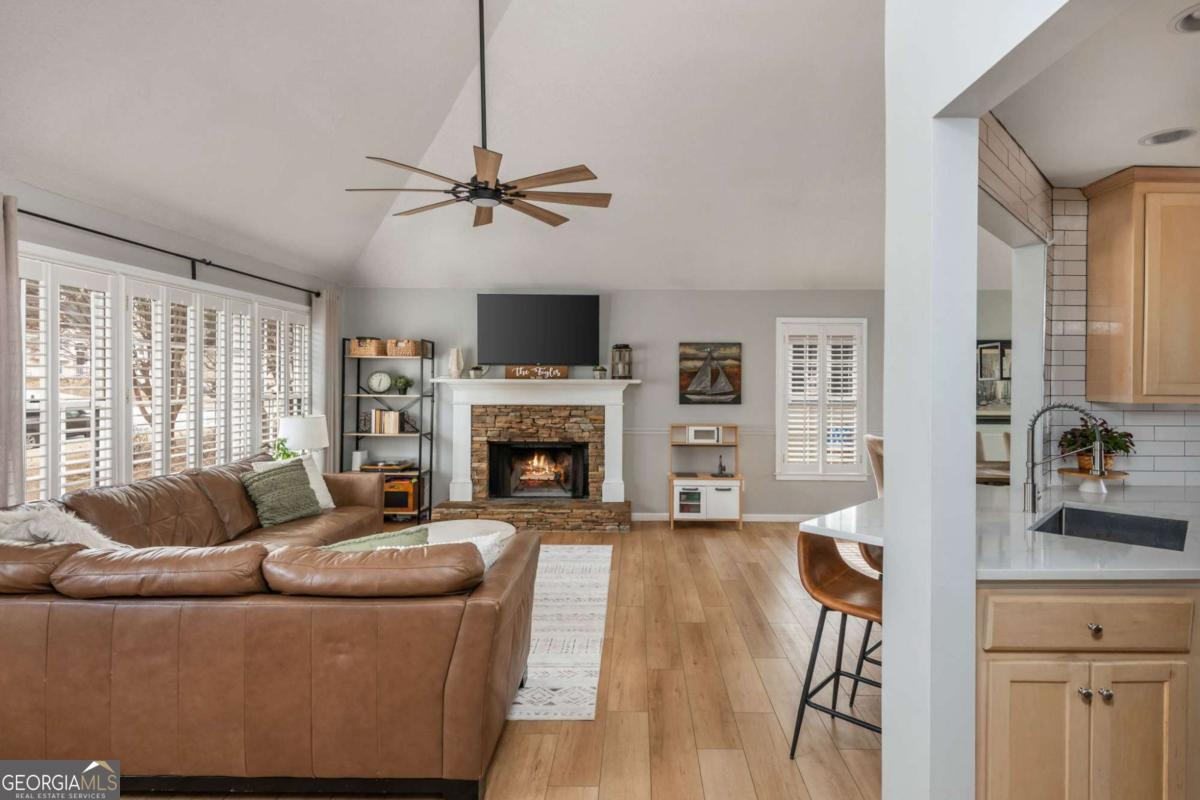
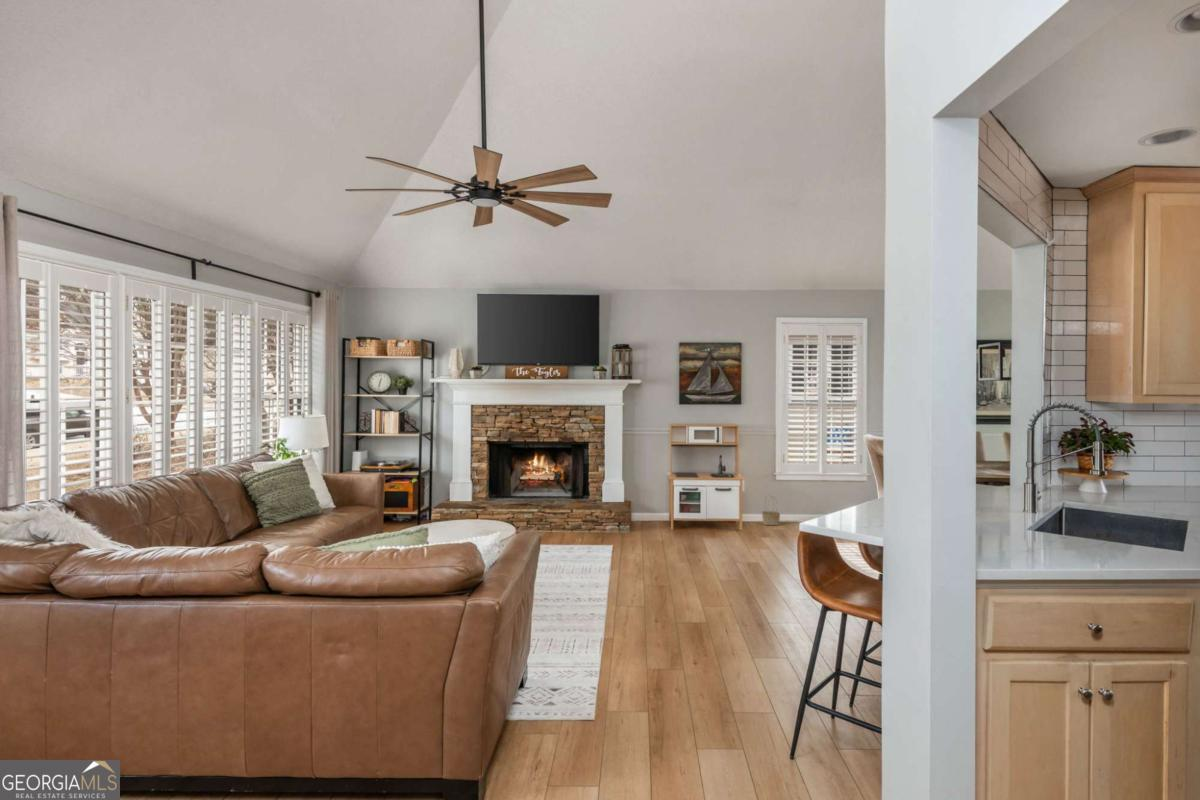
+ basket (768, 509)
